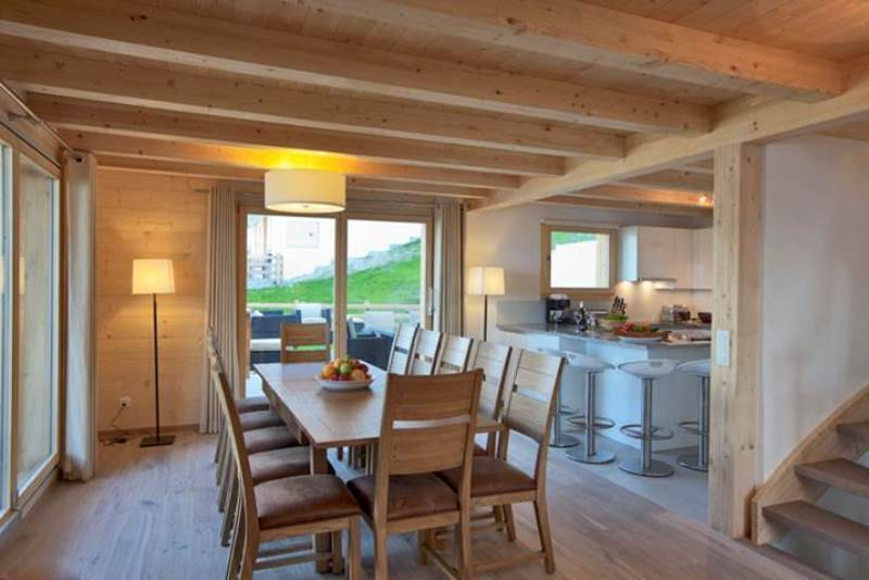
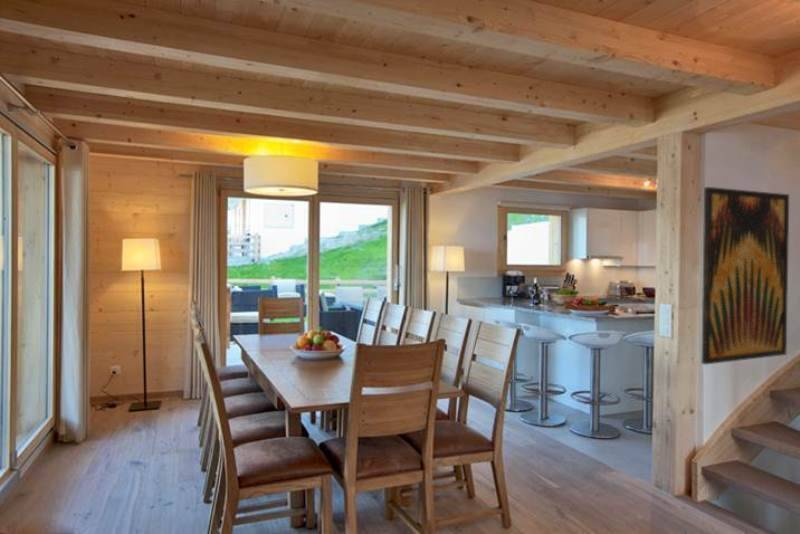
+ wall art (747, 275)
